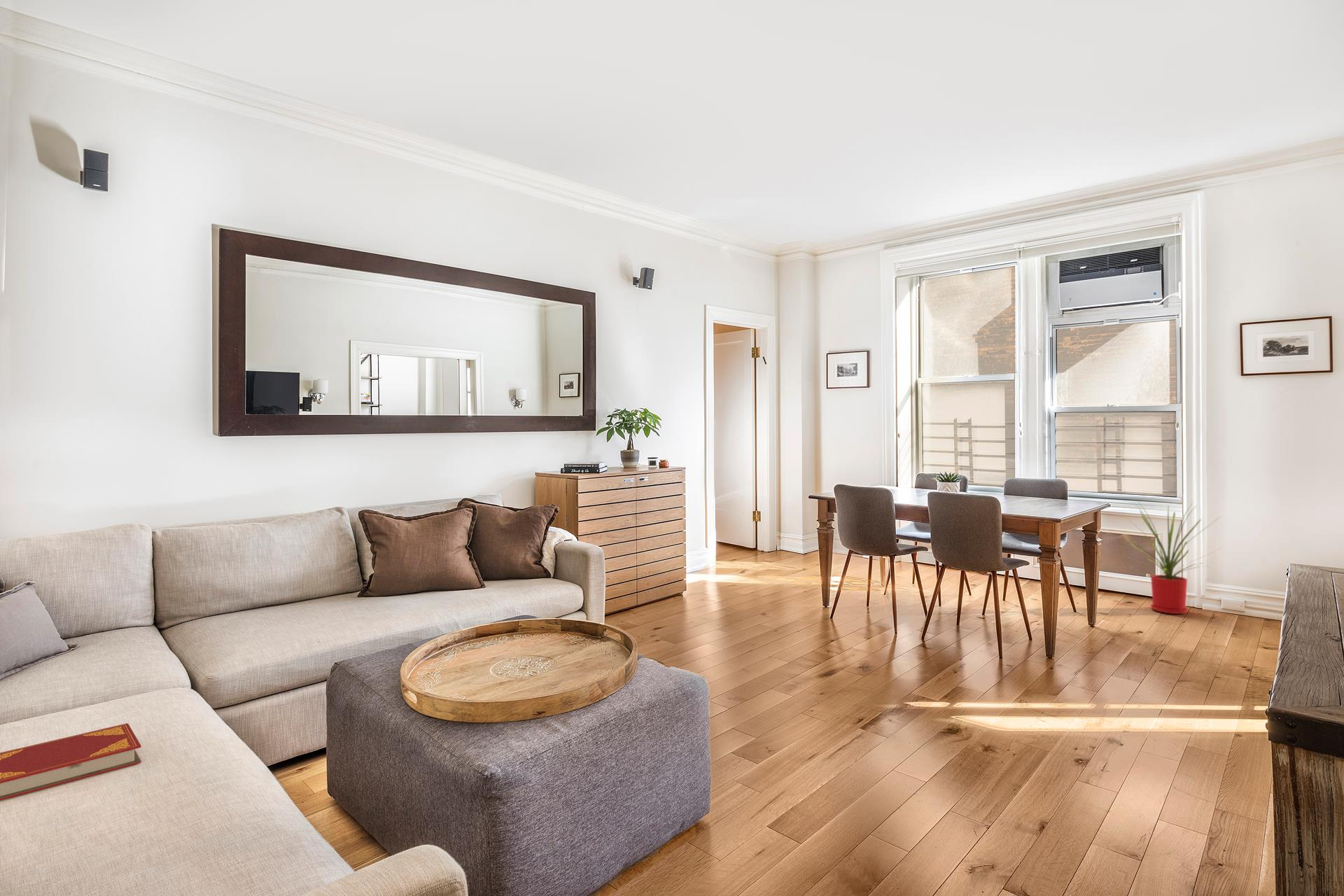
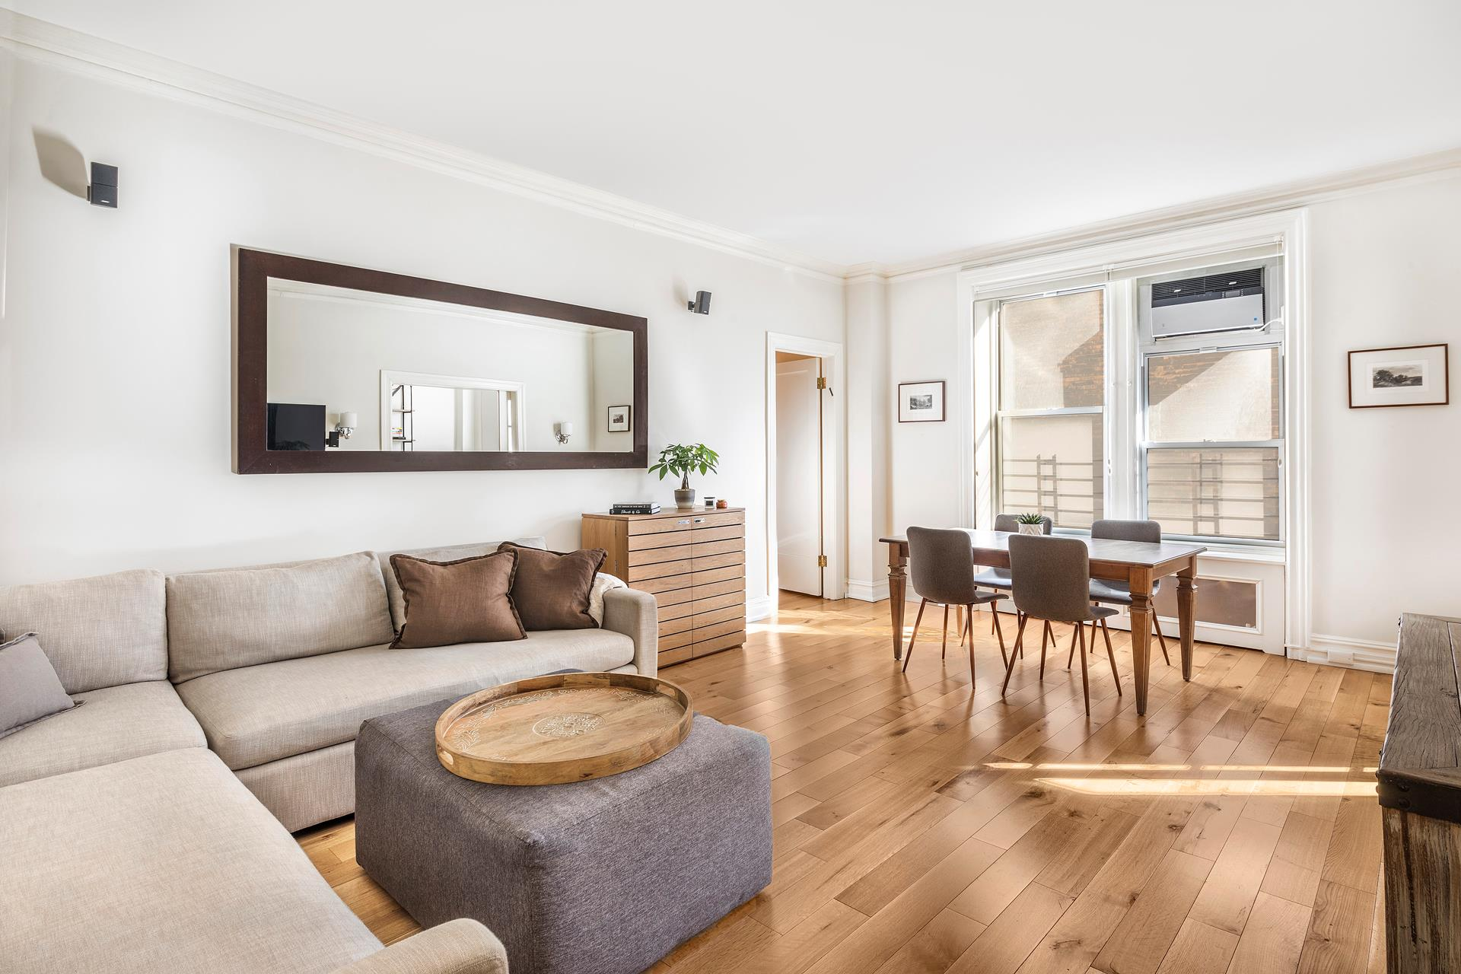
- hardback book (55, 761)
- house plant (1169, 556)
